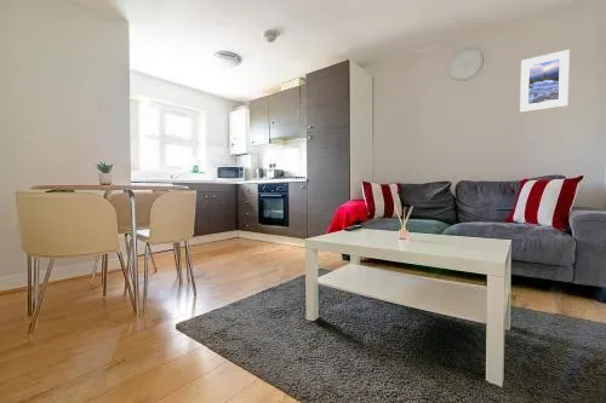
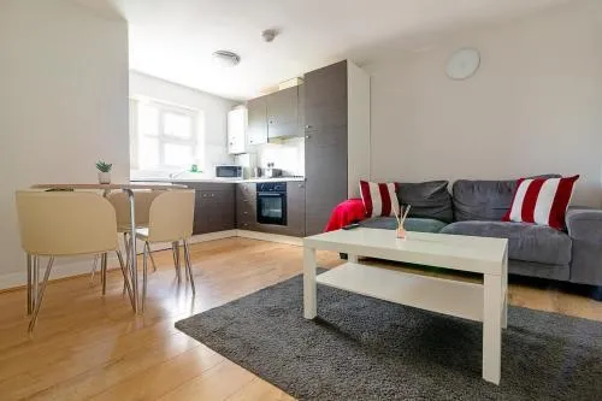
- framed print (543, 81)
